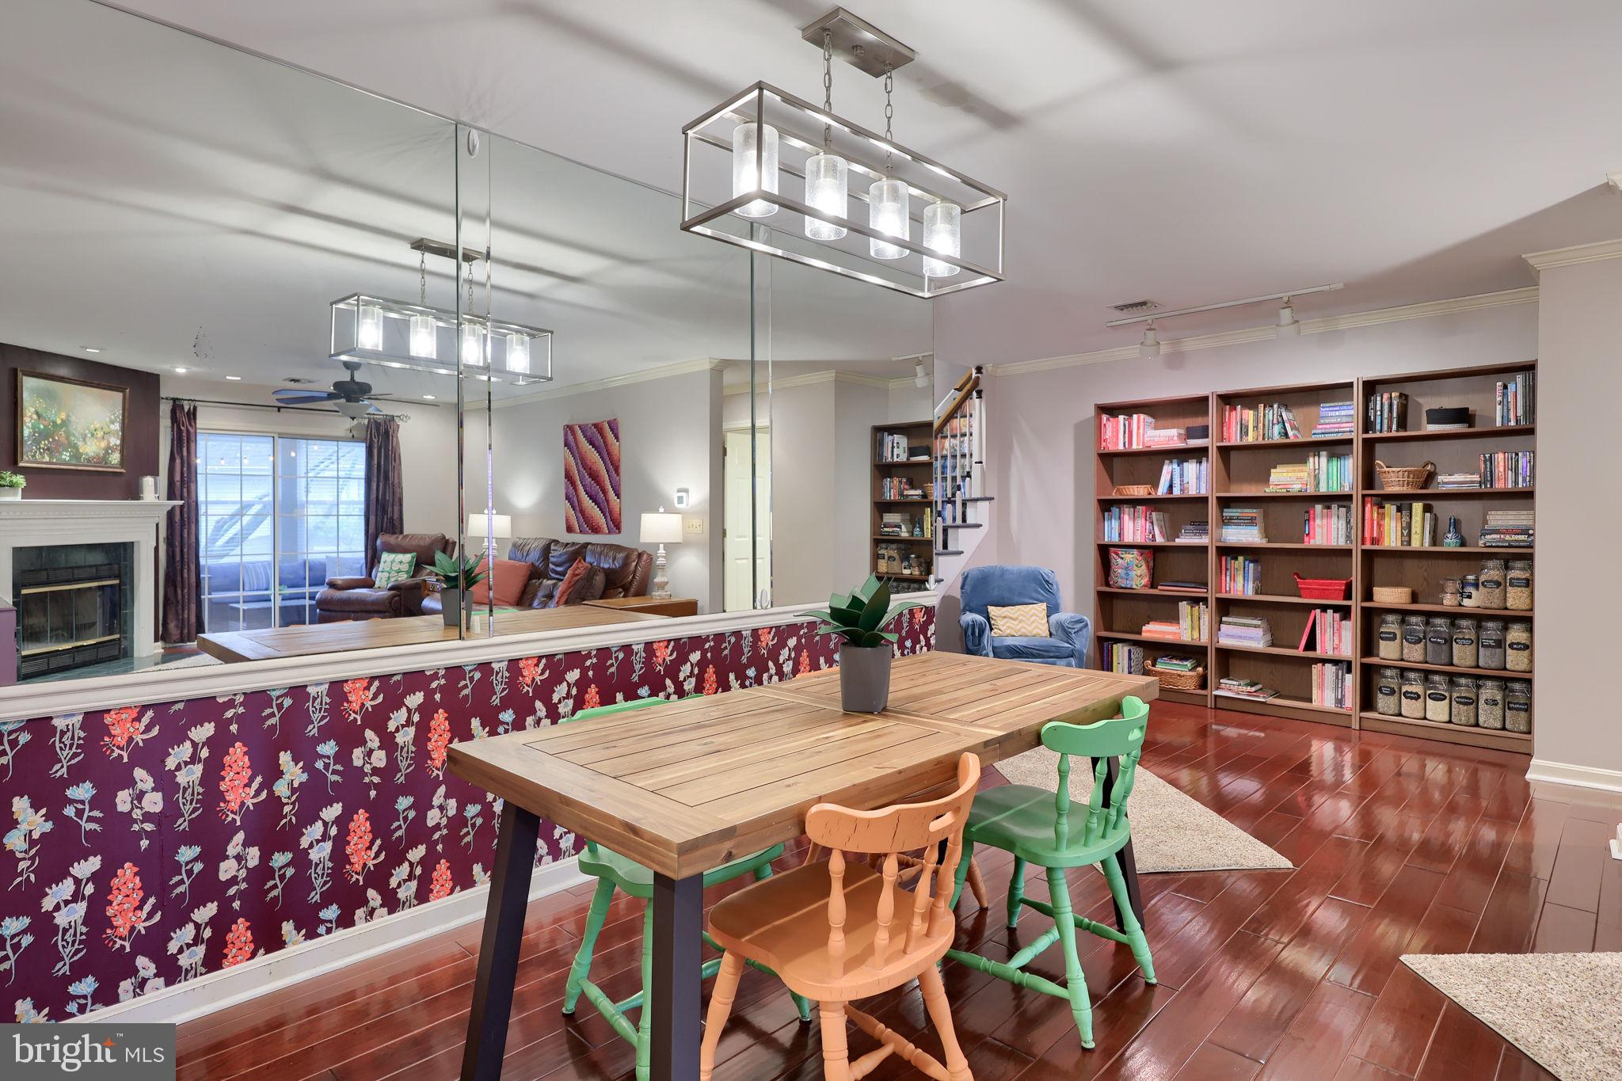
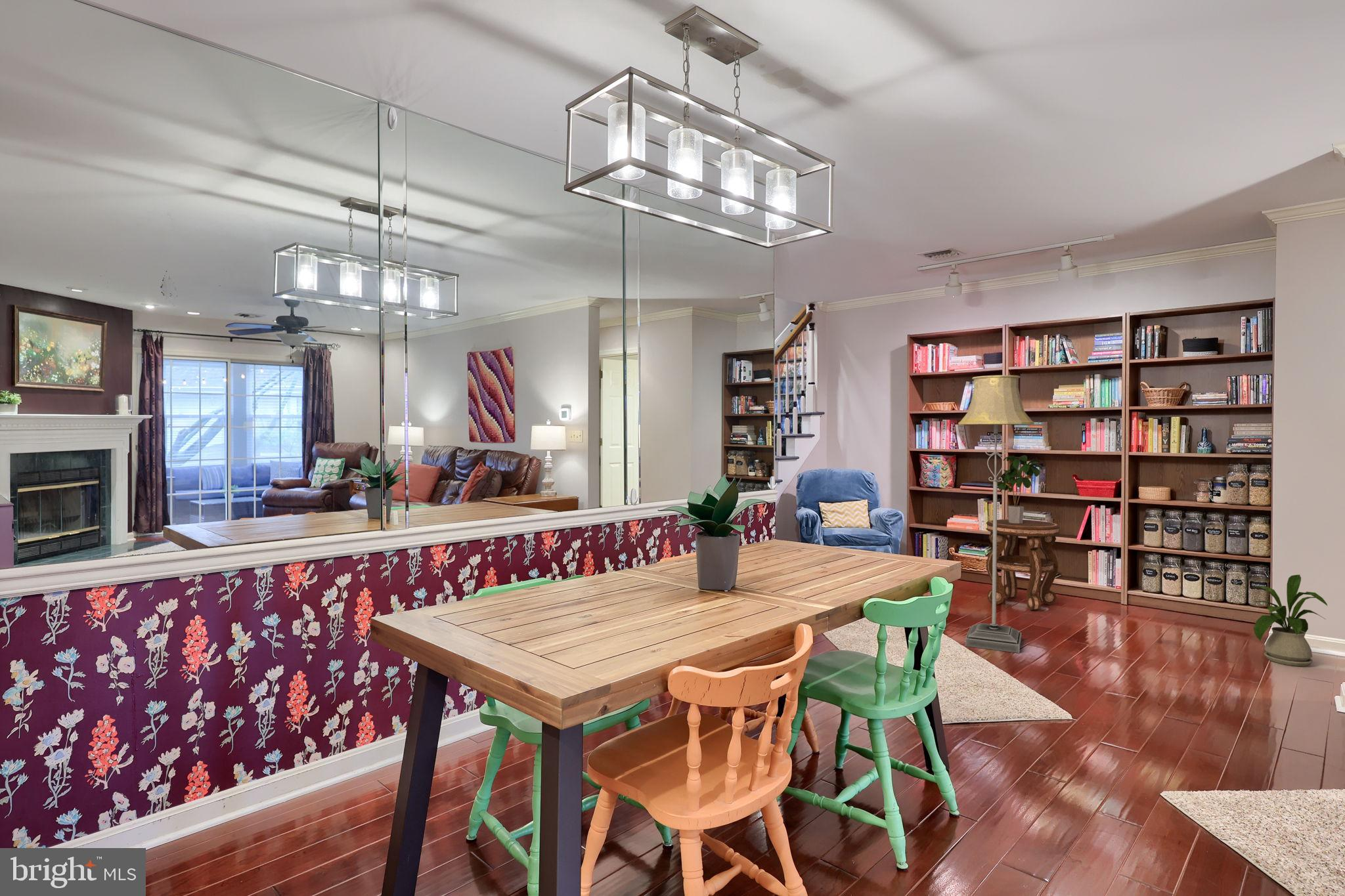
+ side table (1022, 563)
+ potted plant (1017, 488)
+ floor lamp (994, 510)
+ house plant (1279, 620)
